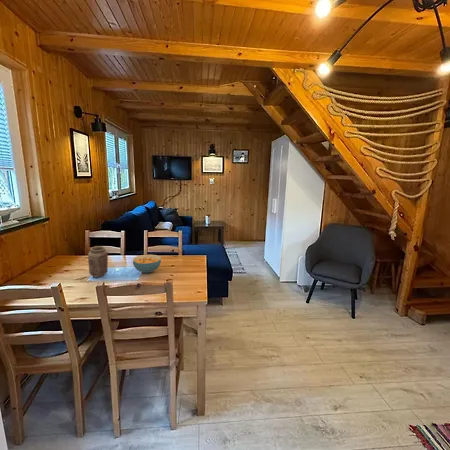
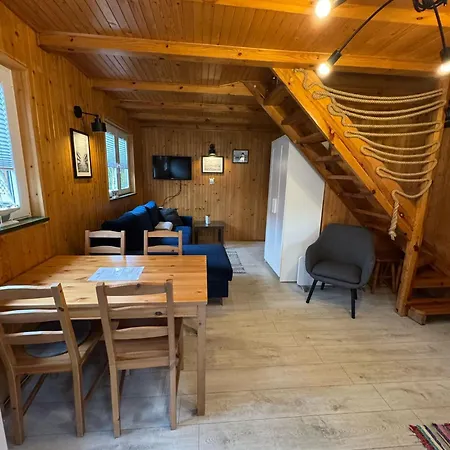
- vase (98, 261)
- cereal bowl (147, 265)
